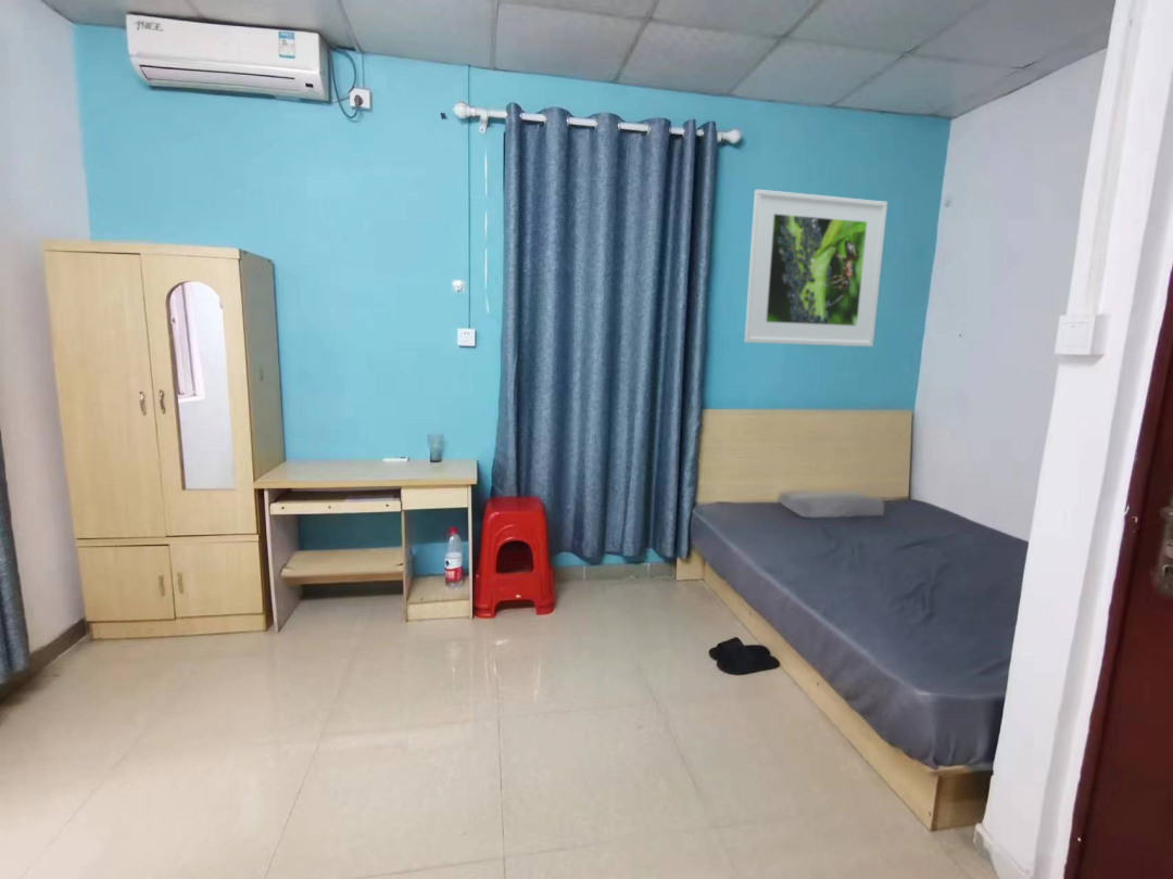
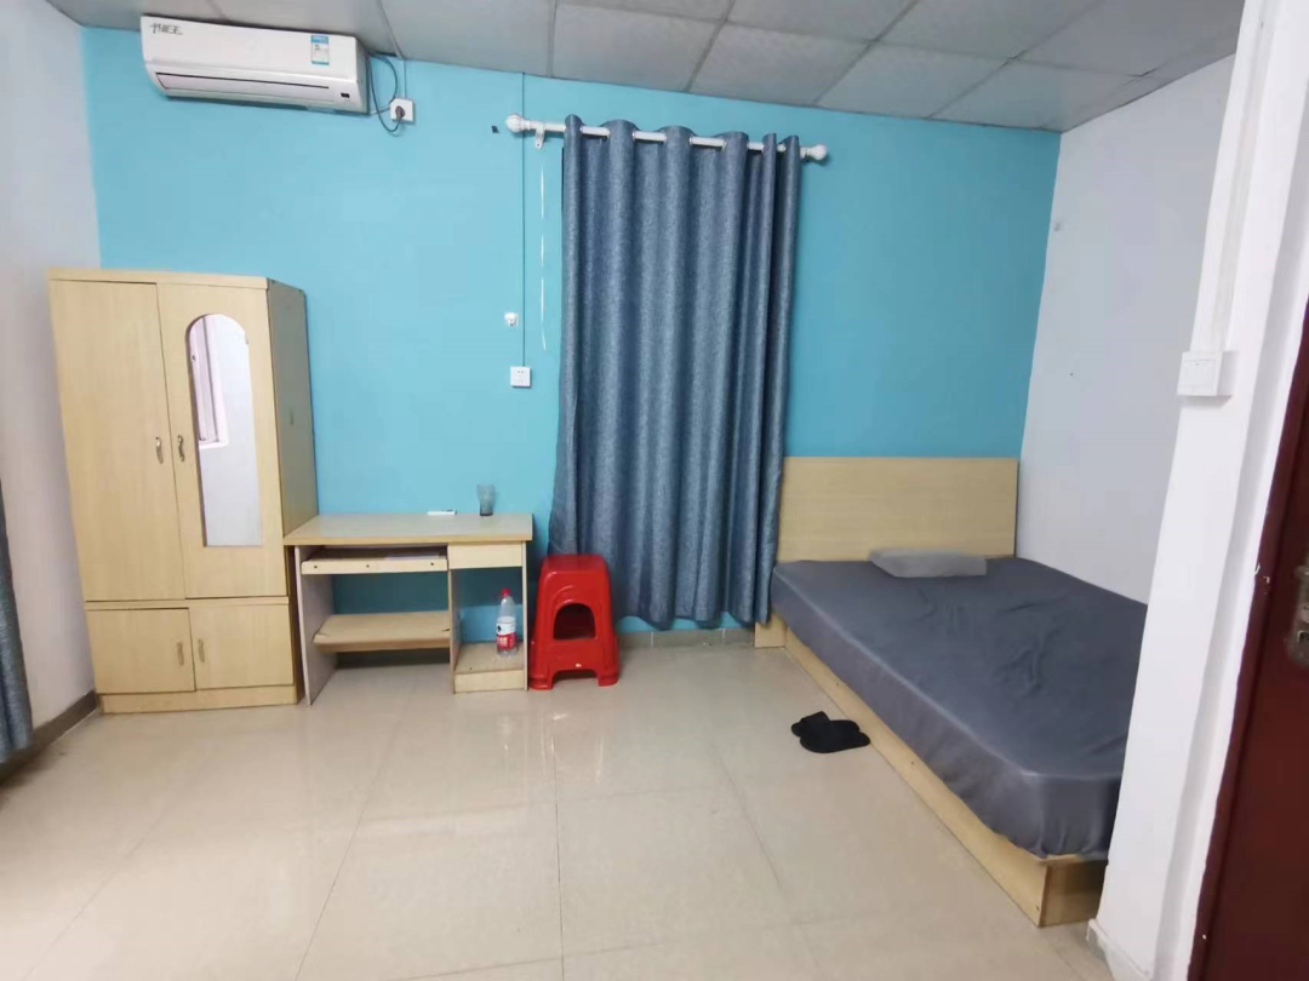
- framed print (816, 271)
